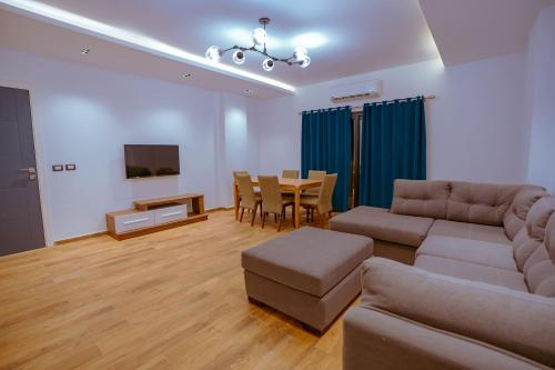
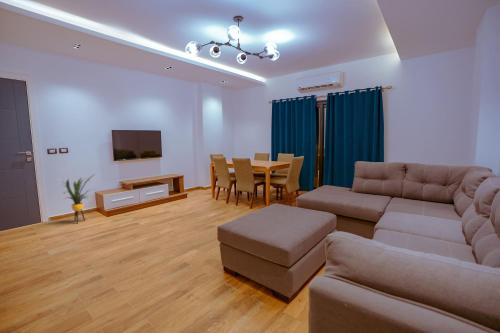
+ house plant (80, 198)
